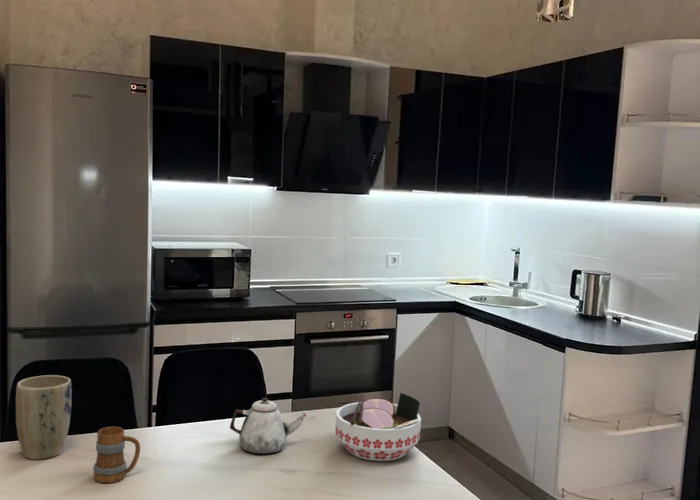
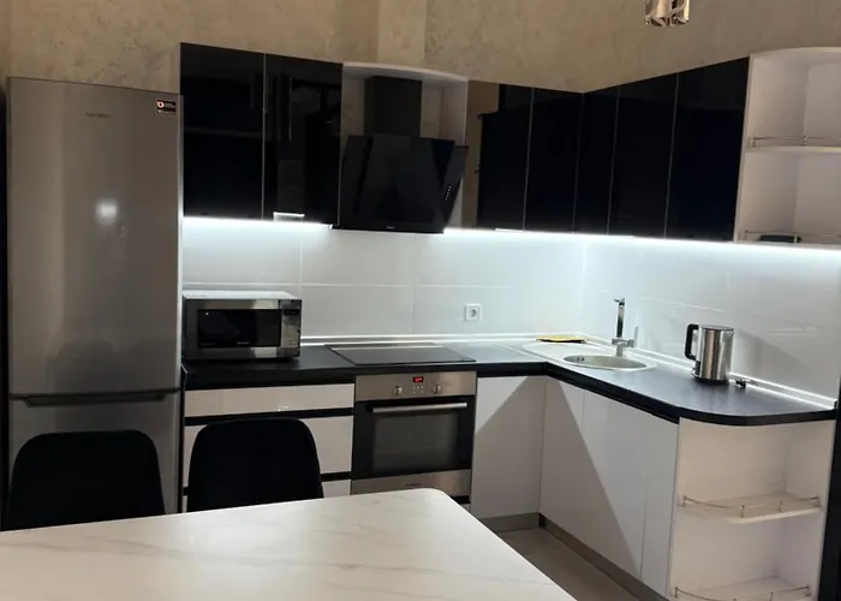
- mug (117, 453)
- bowl (377, 425)
- plant pot (44, 417)
- teapot (268, 422)
